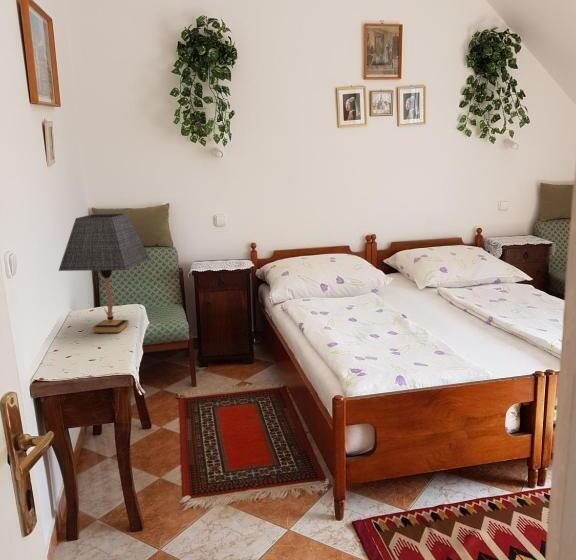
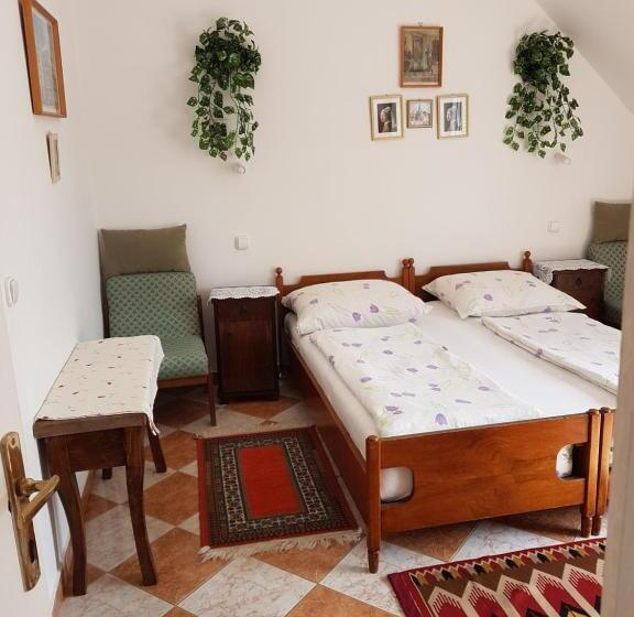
- table lamp (107, 273)
